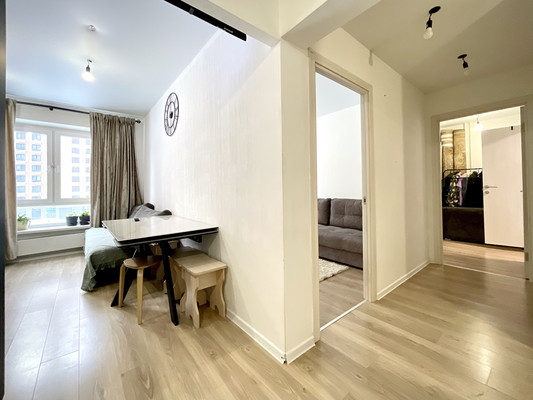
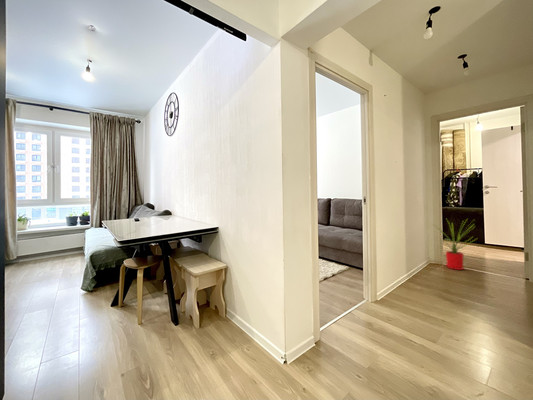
+ house plant (453, 243)
